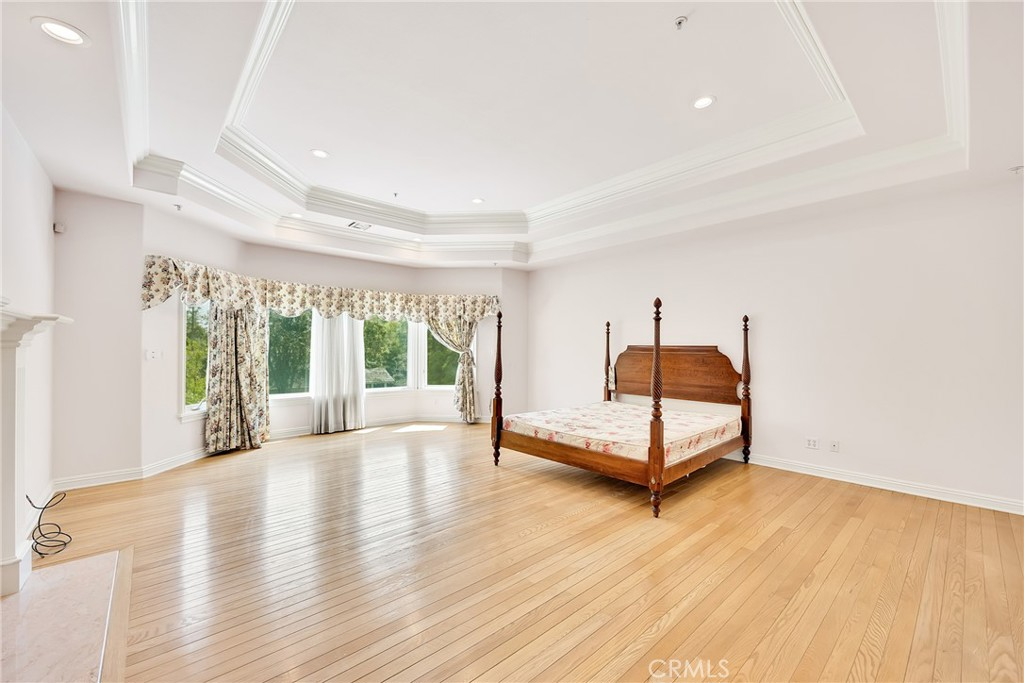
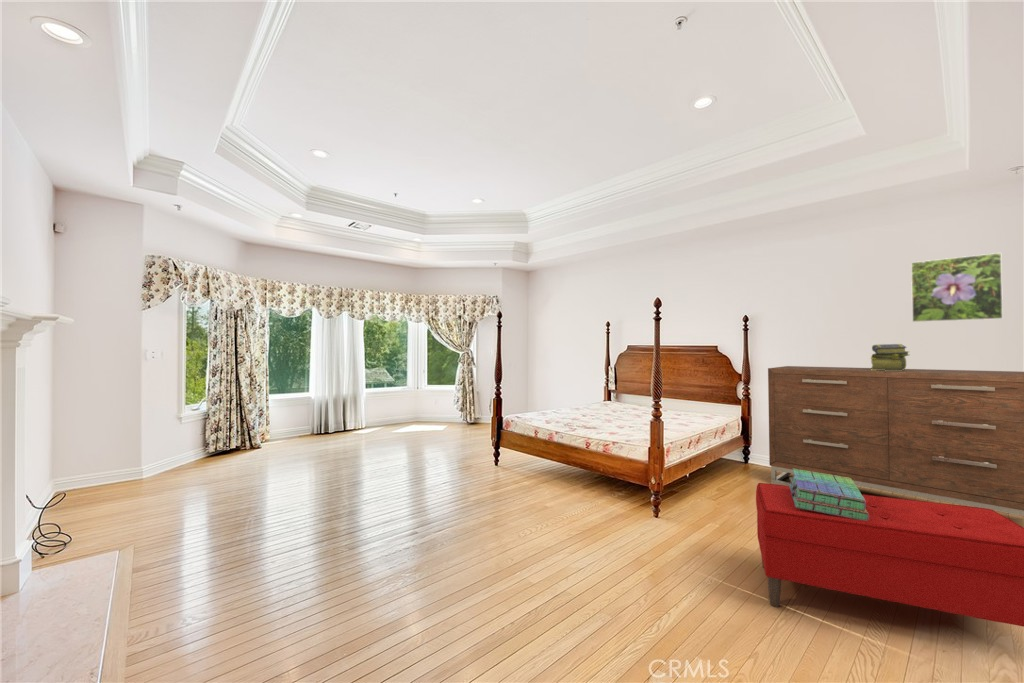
+ dresser (892, 434)
+ stack of books (889, 356)
+ bench (879, 558)
+ stack of books (824, 493)
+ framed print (954, 289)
